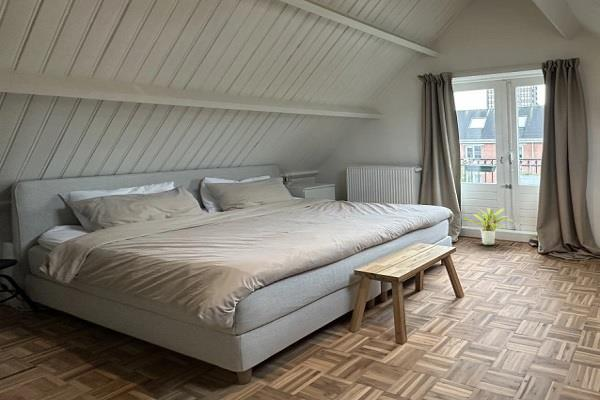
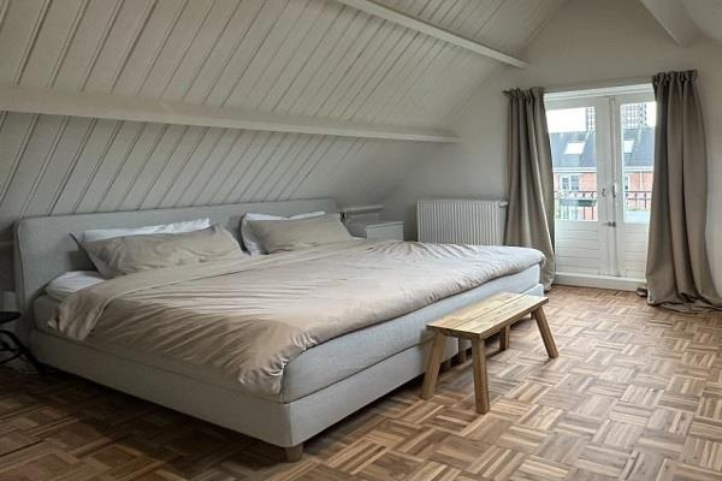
- potted plant (490, 225)
